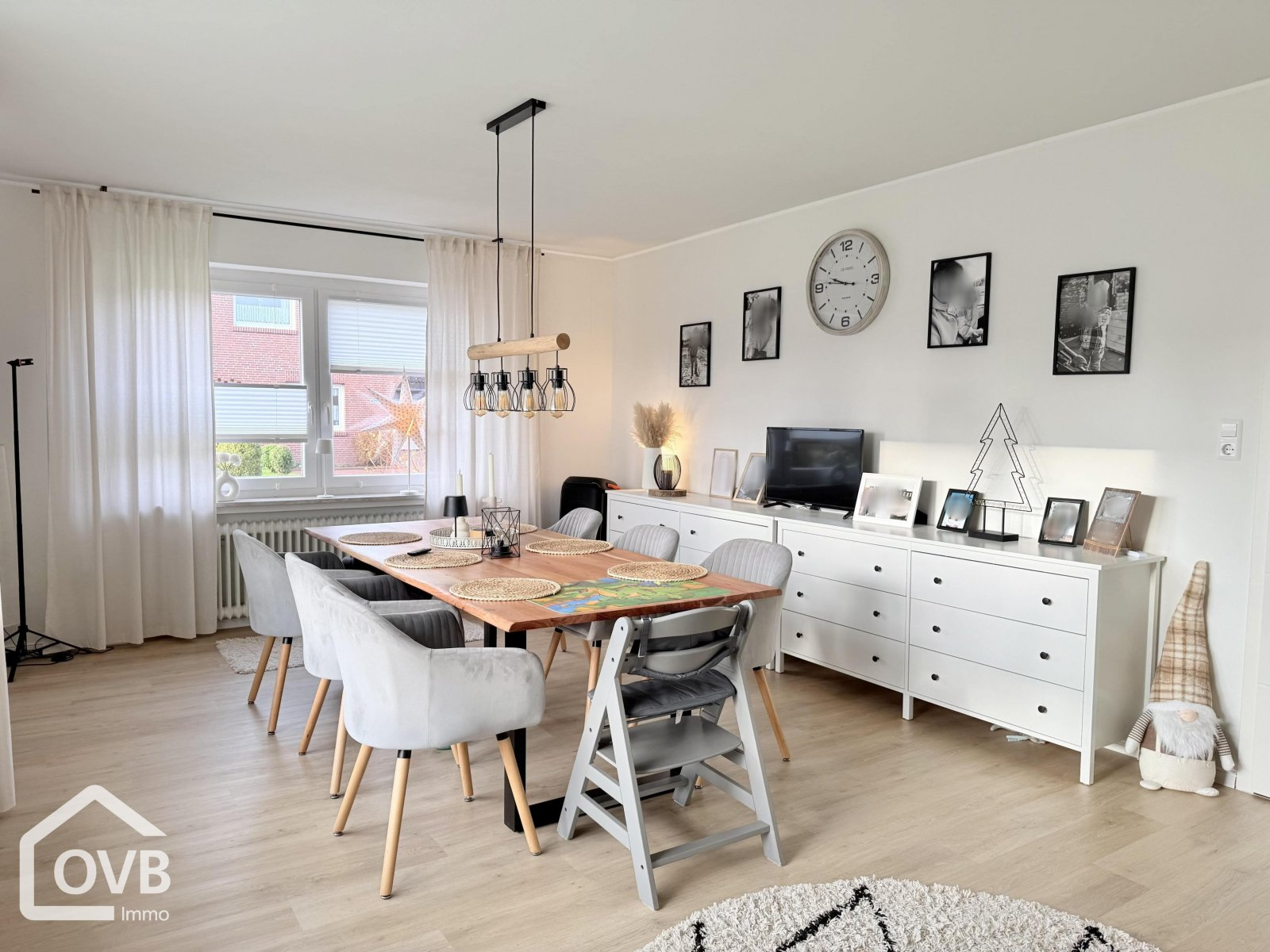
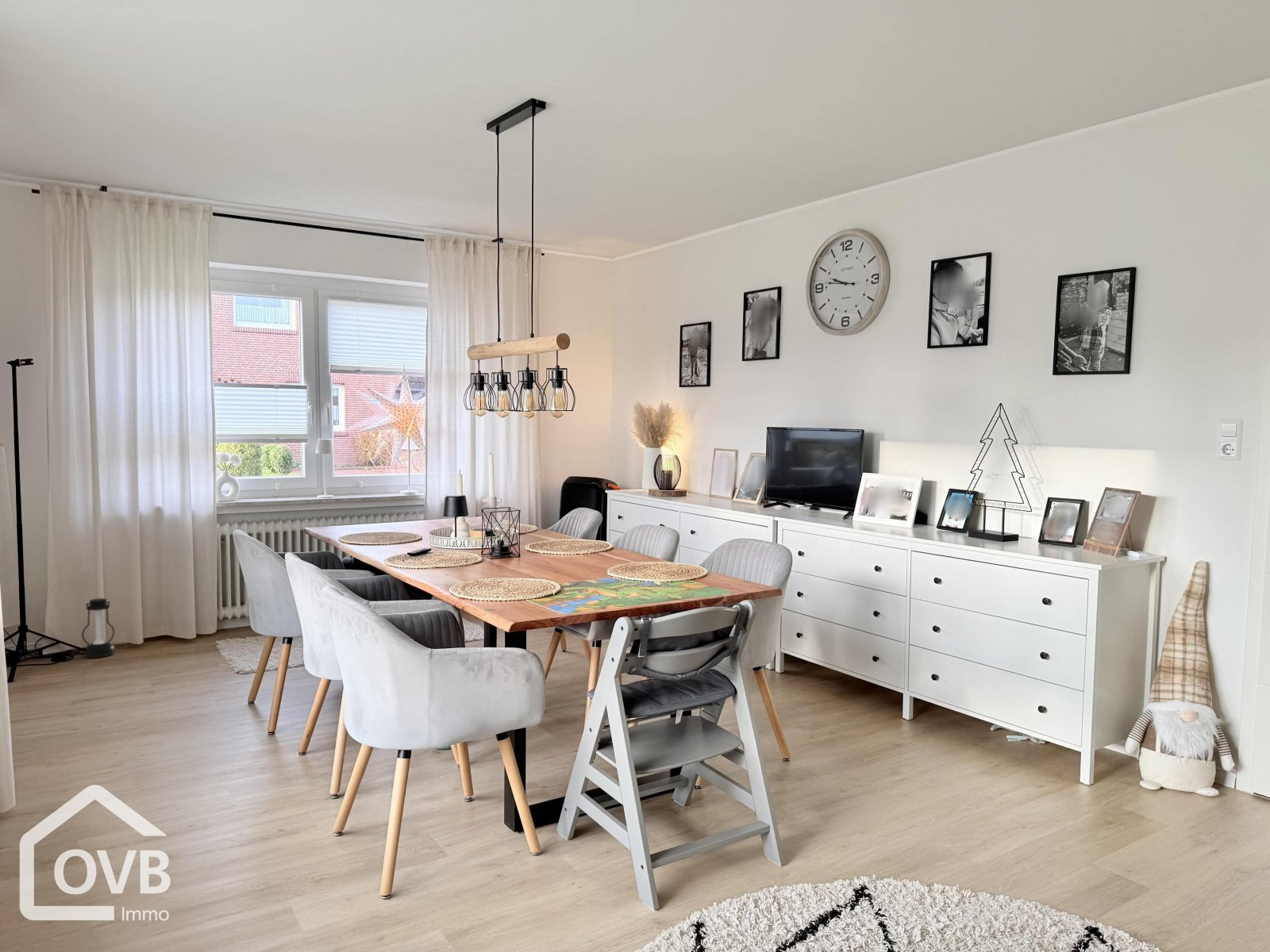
+ lantern (98, 626)
